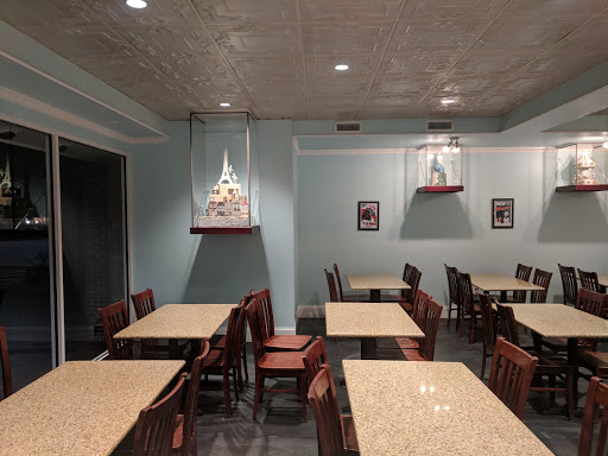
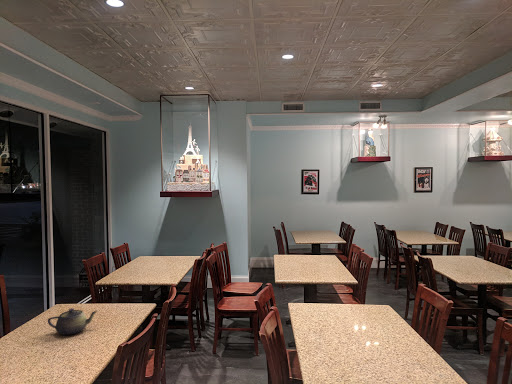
+ teapot (73, 319)
